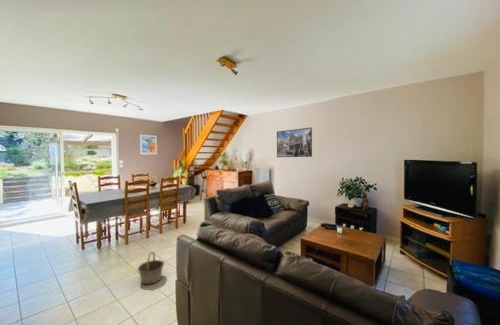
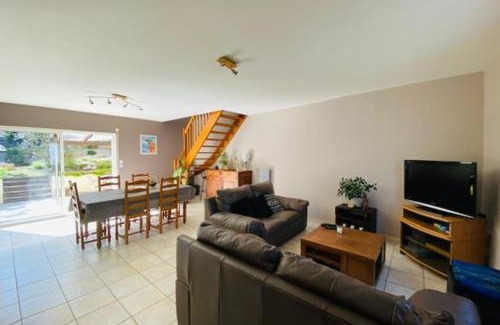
- basket (151, 266)
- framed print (293, 143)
